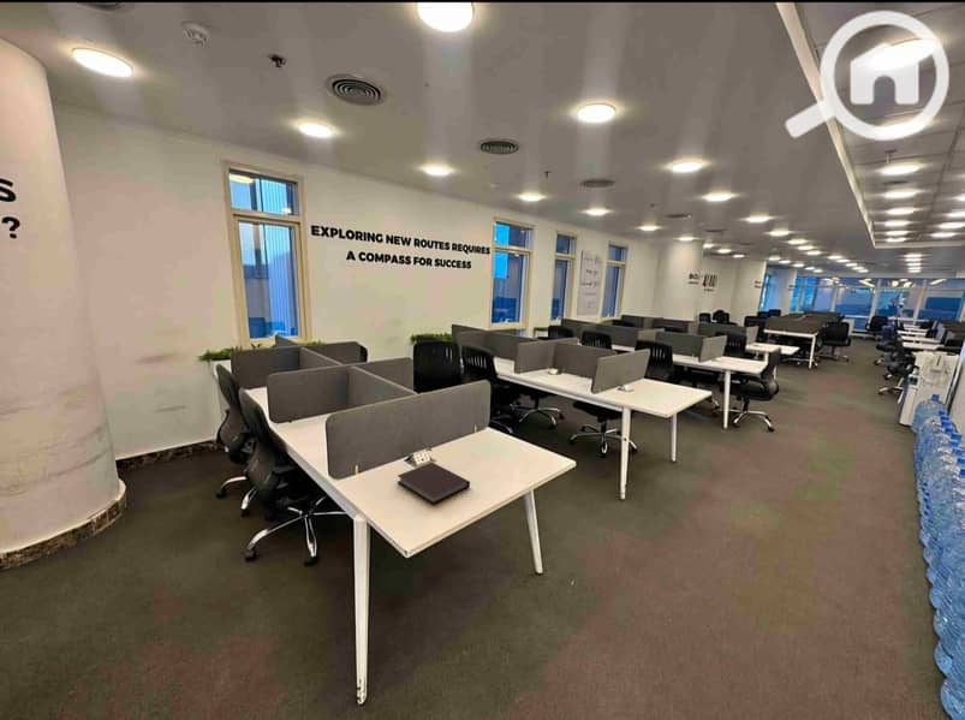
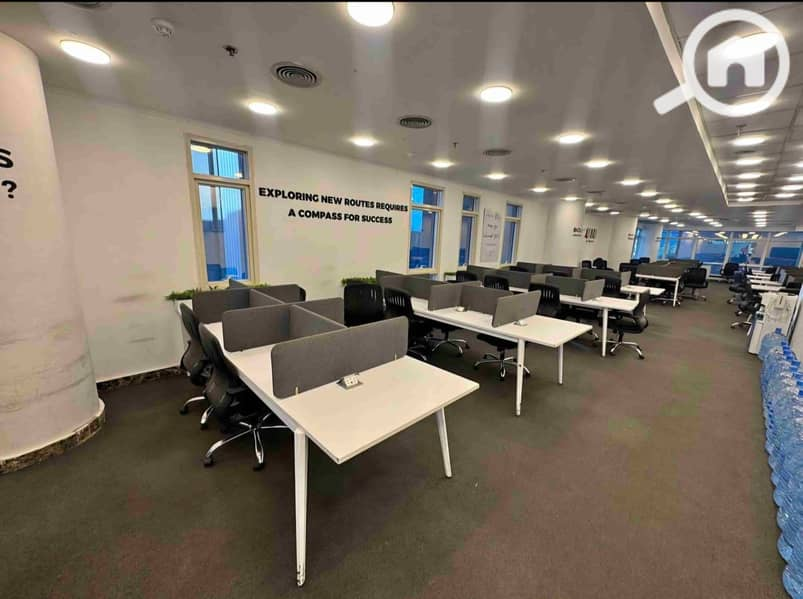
- notebook (433, 481)
